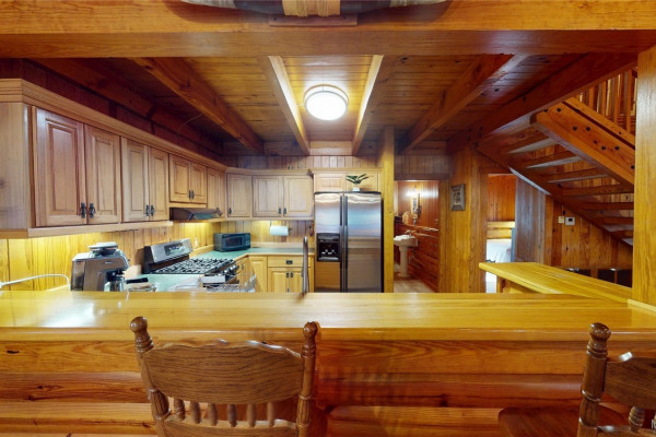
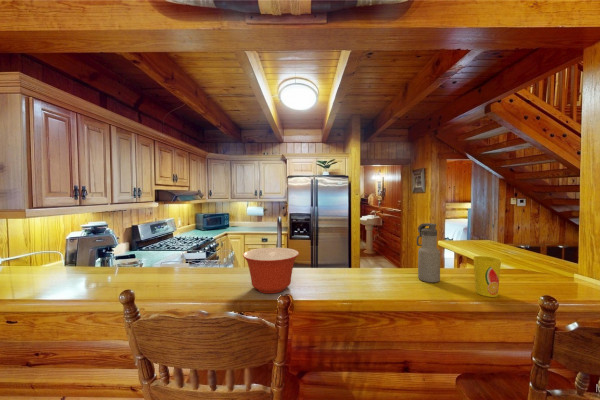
+ cup (486, 276)
+ mixing bowl (271, 270)
+ water bottle (428, 251)
